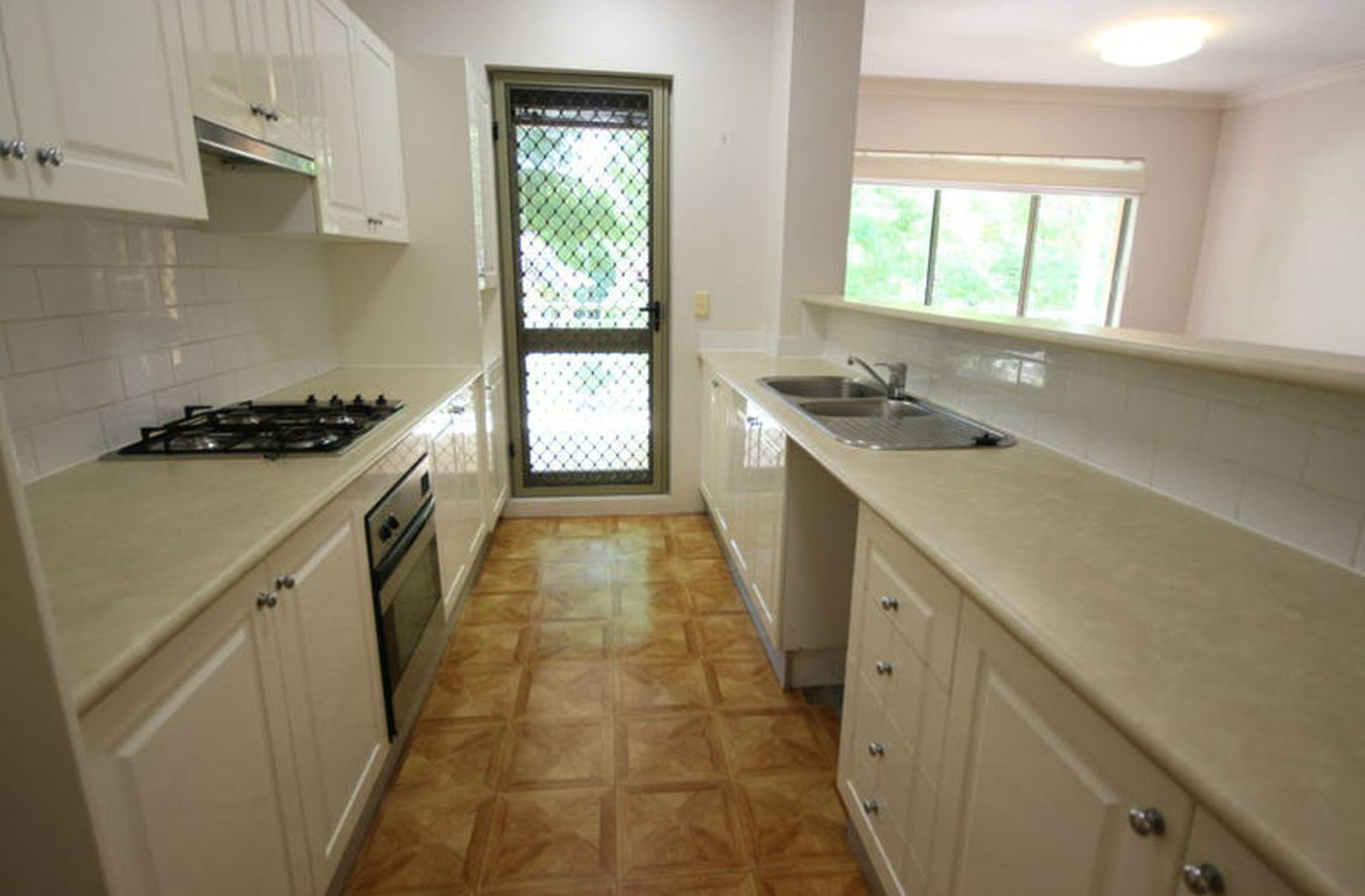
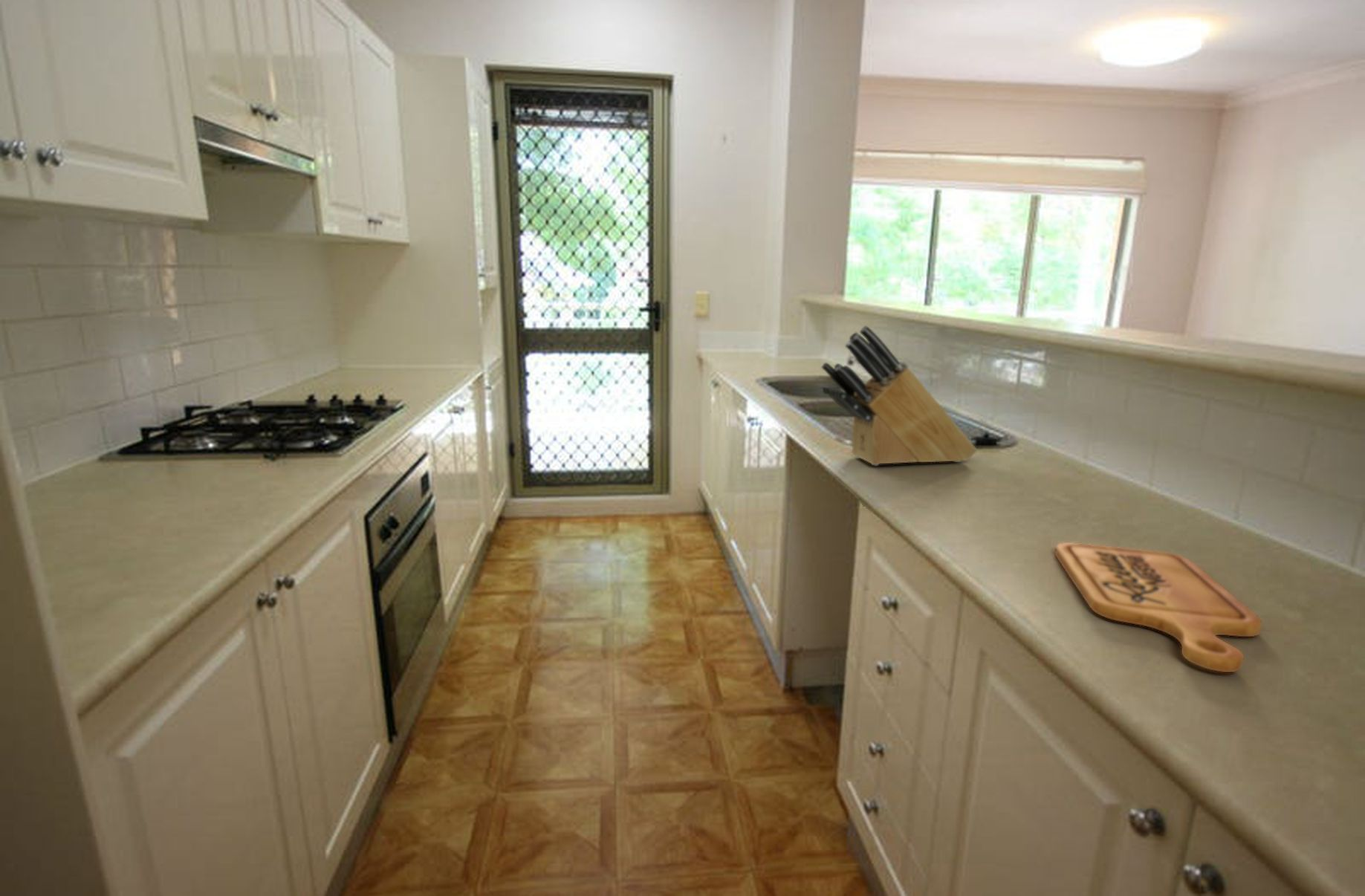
+ knife block (899, 394)
+ cutting board (1158, 597)
